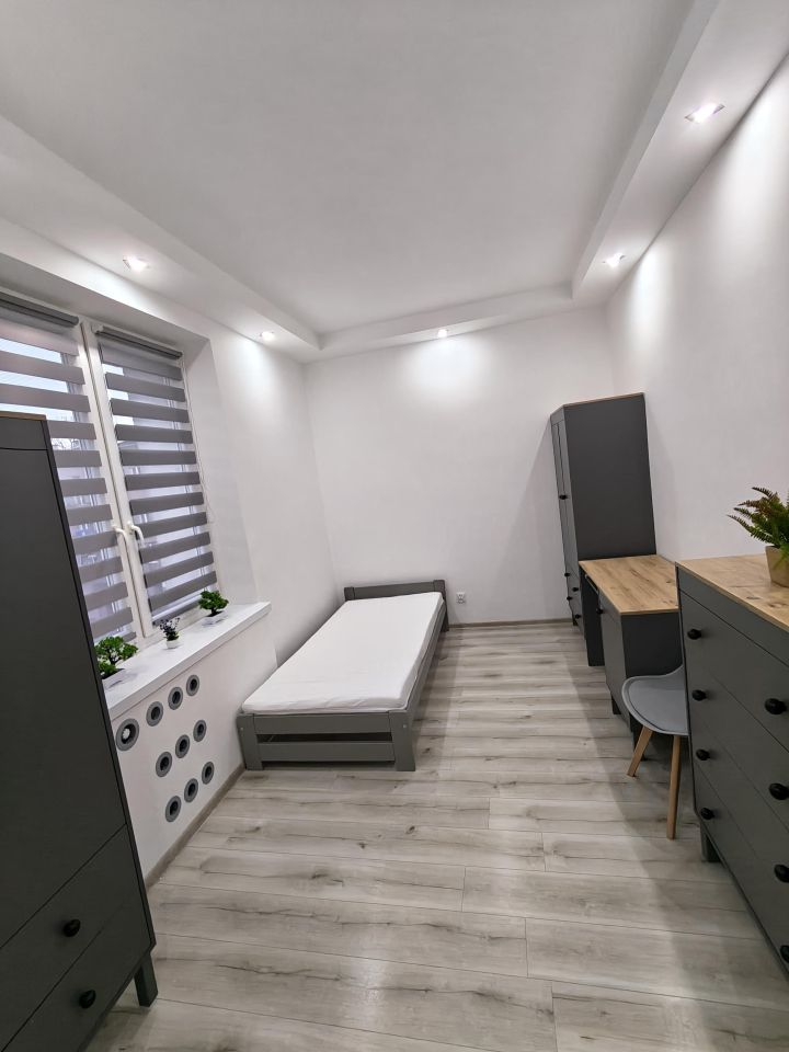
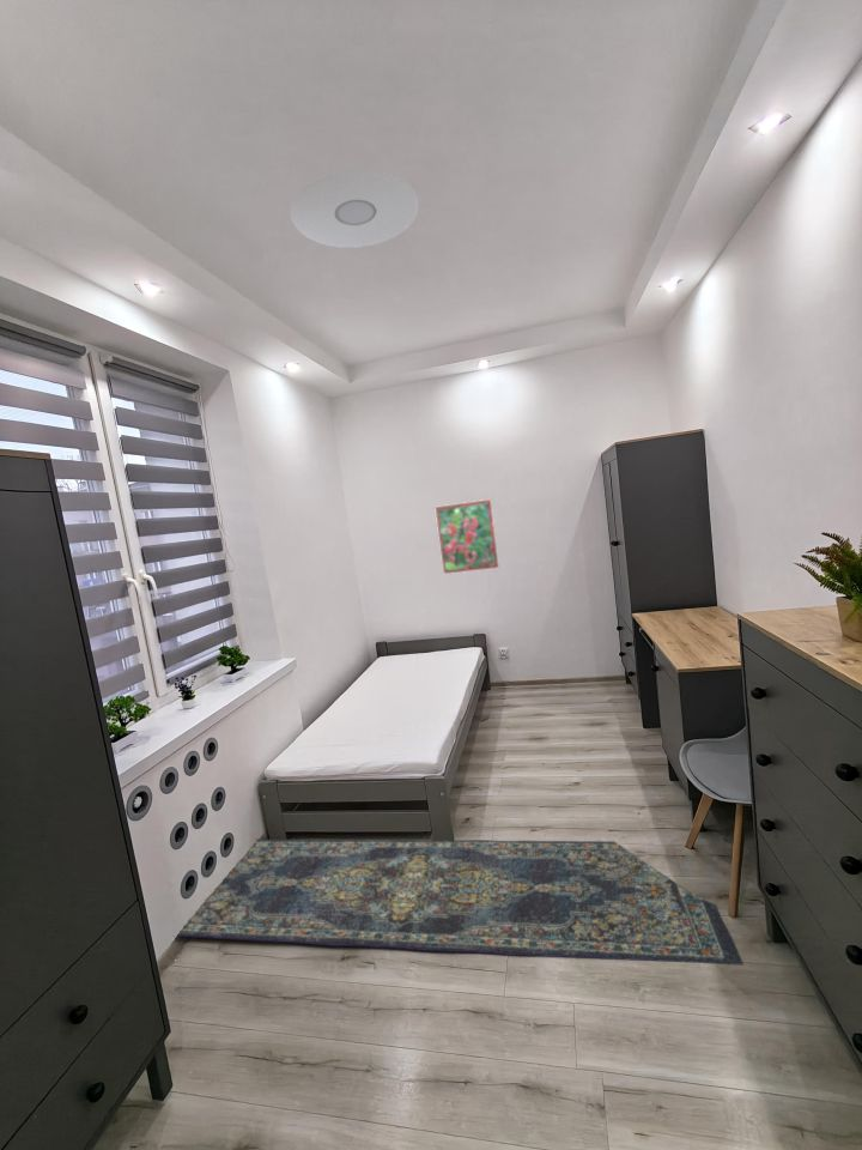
+ rug (411, 886)
+ ceiling light (354, 212)
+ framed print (467, 537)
